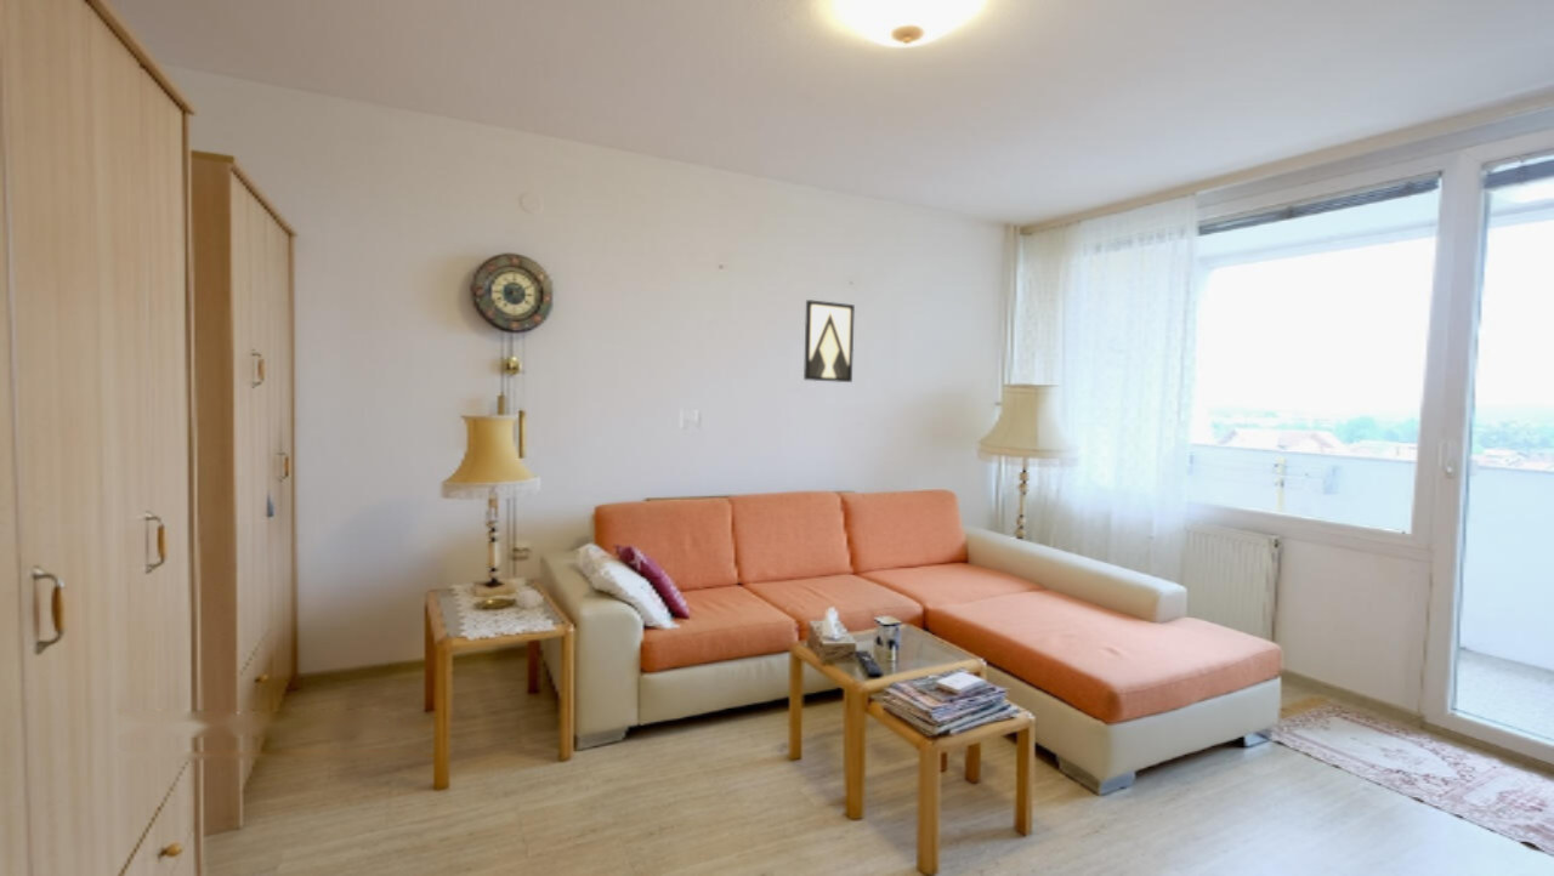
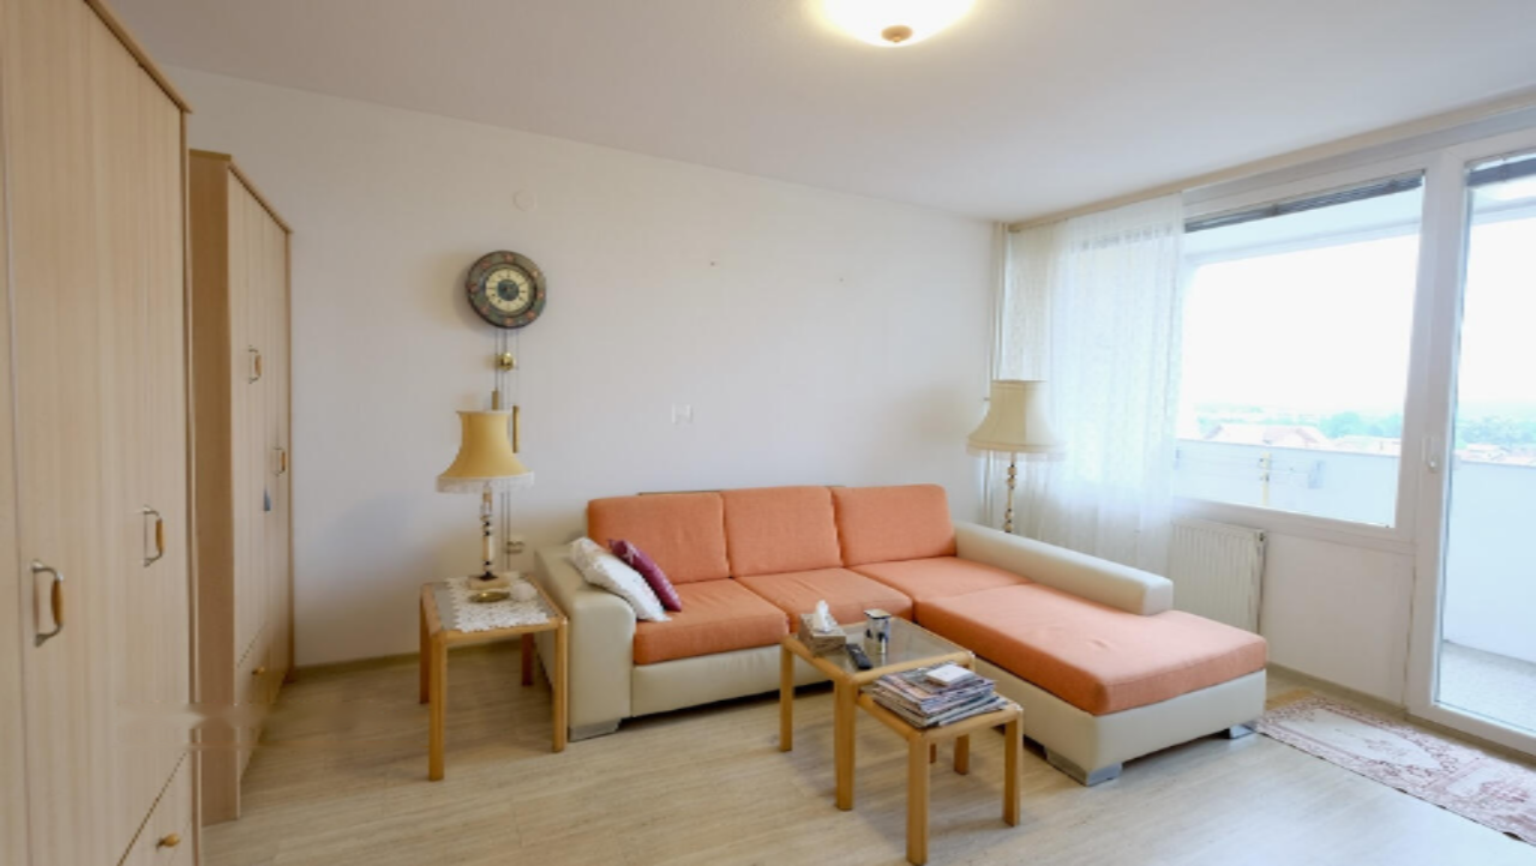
- wall art (829, 341)
